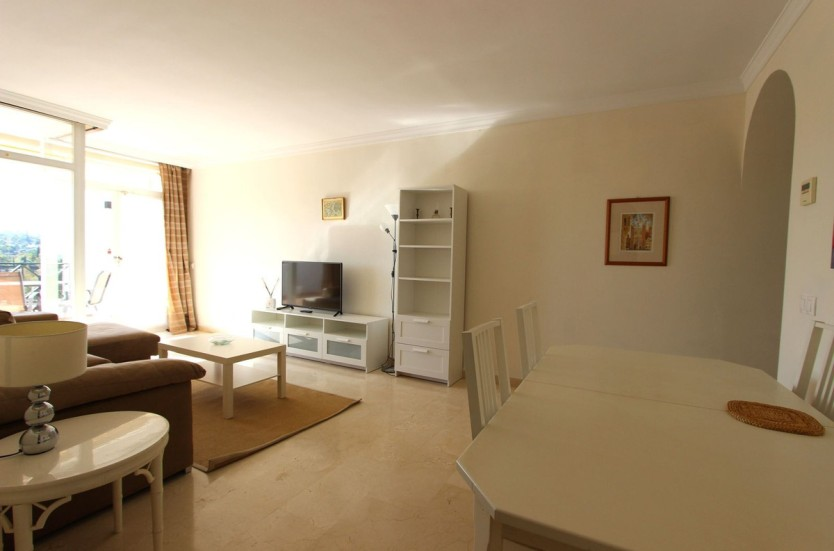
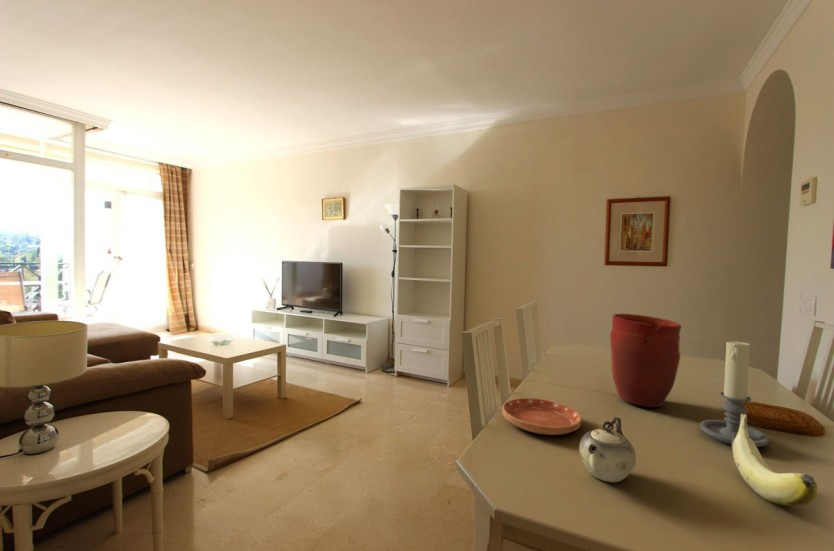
+ candle holder (735, 391)
+ saucer (540, 416)
+ vase (643, 359)
+ banana (767, 465)
+ teapot (605, 449)
